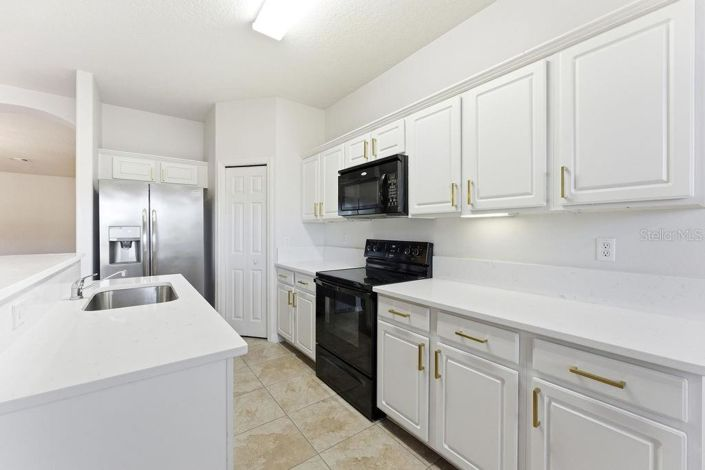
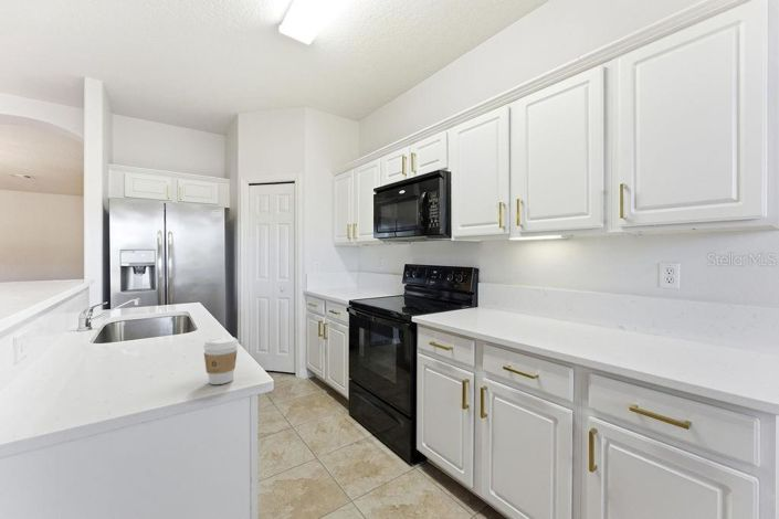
+ coffee cup (221, 359)
